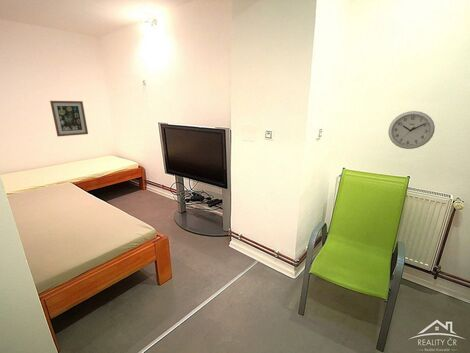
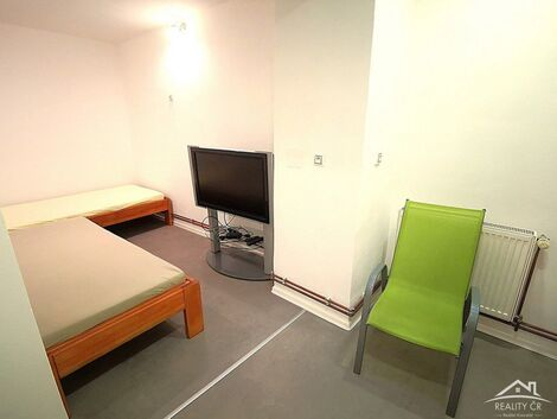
- wall art (70, 118)
- wall clock (410, 130)
